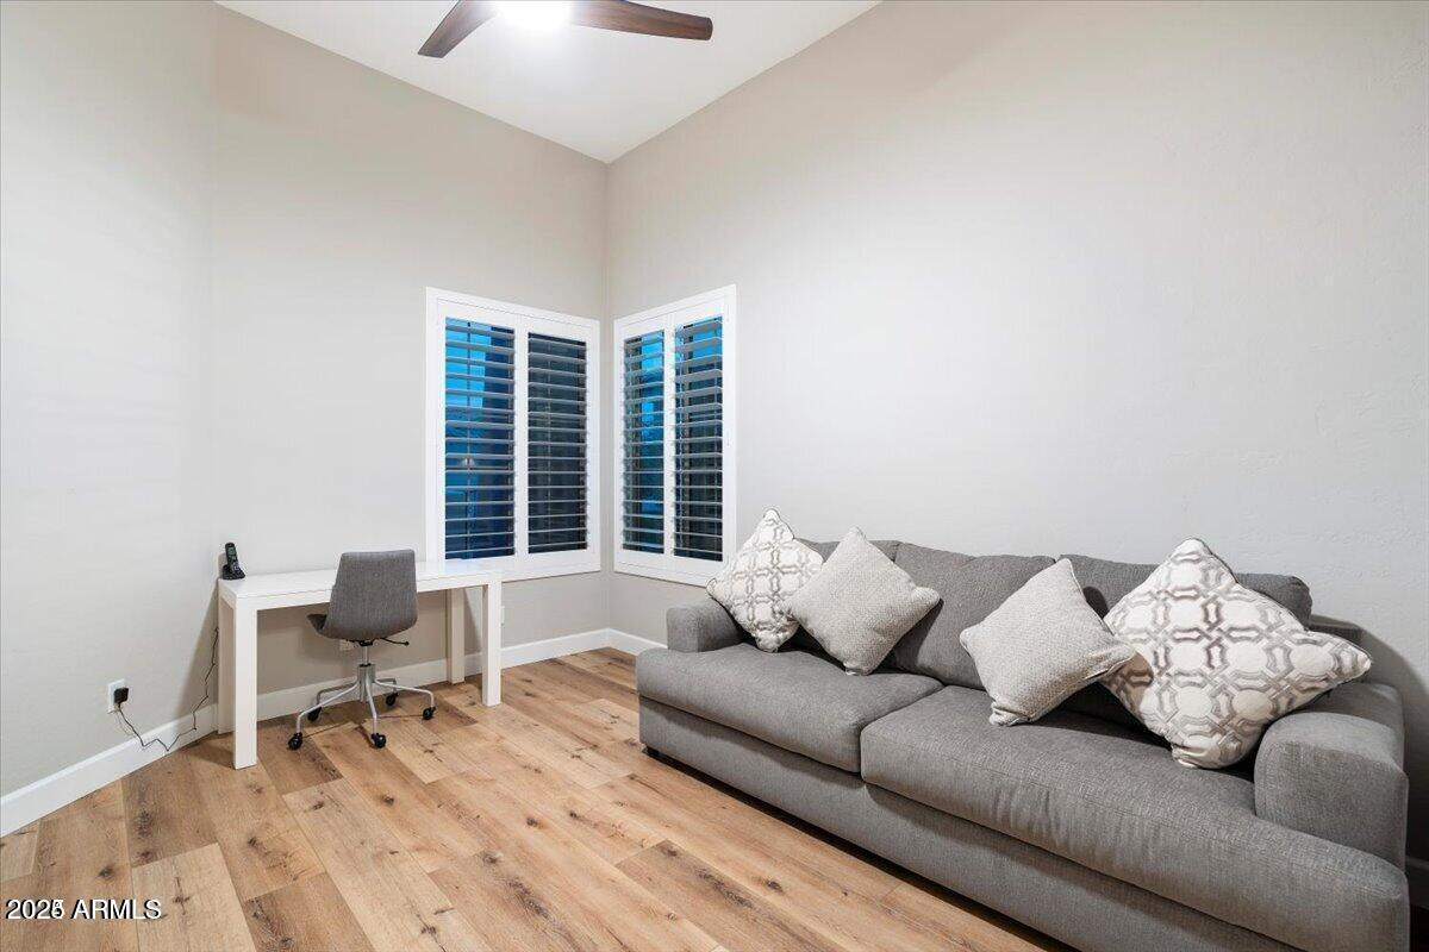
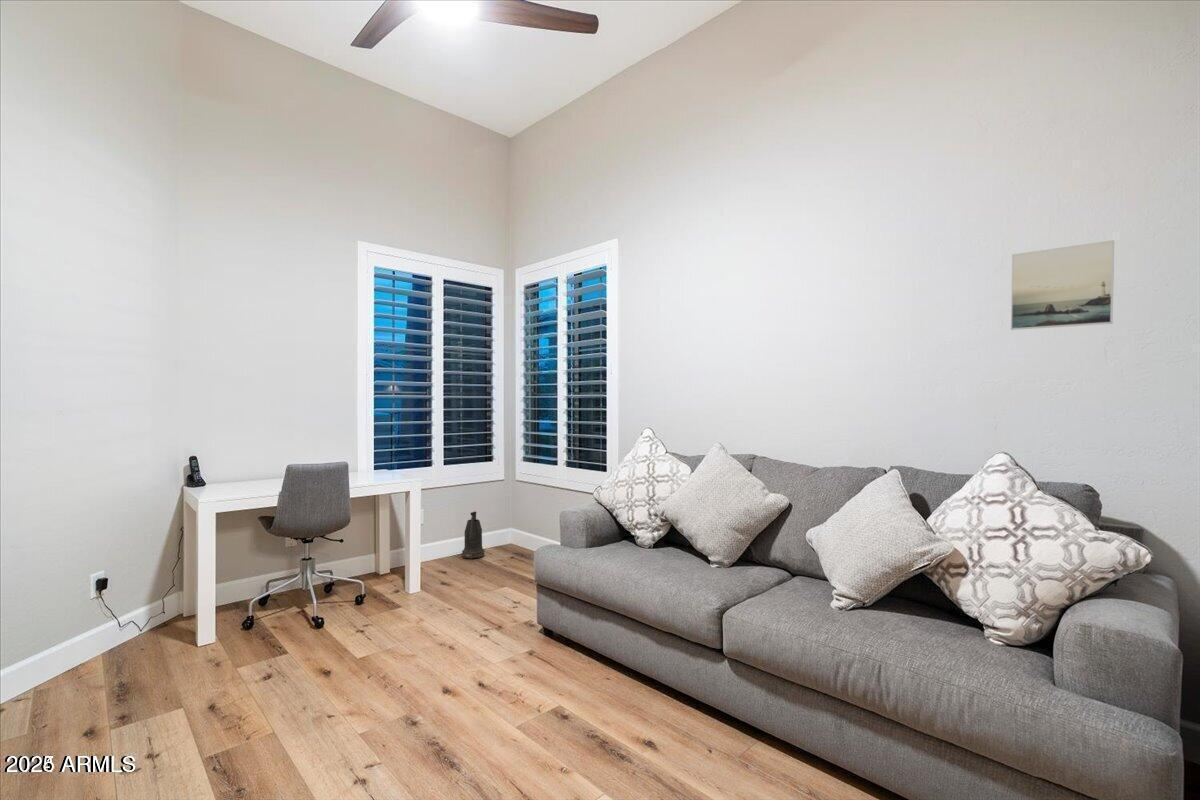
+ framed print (1060, 287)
+ watering can (472, 535)
